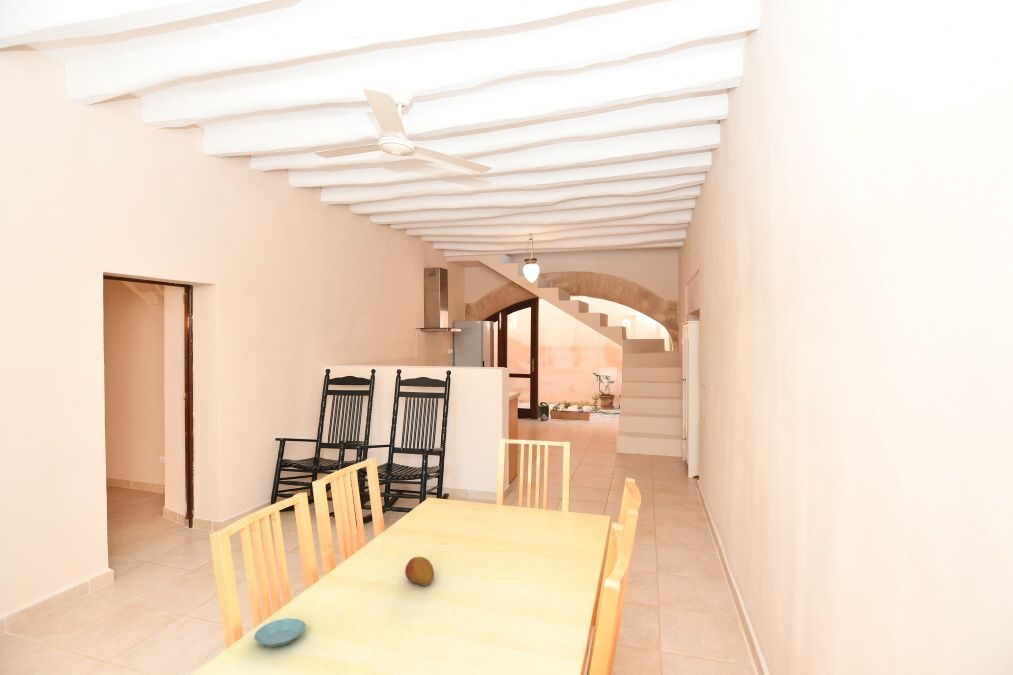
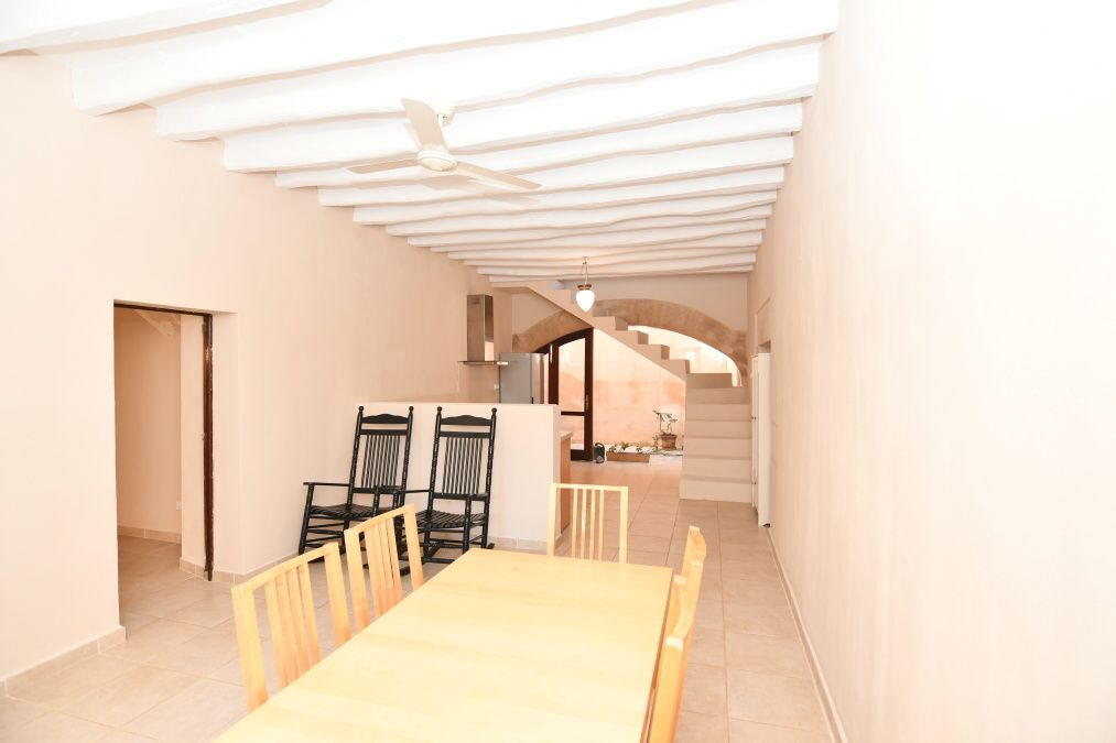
- saucer (280, 634)
- fruit (420, 570)
